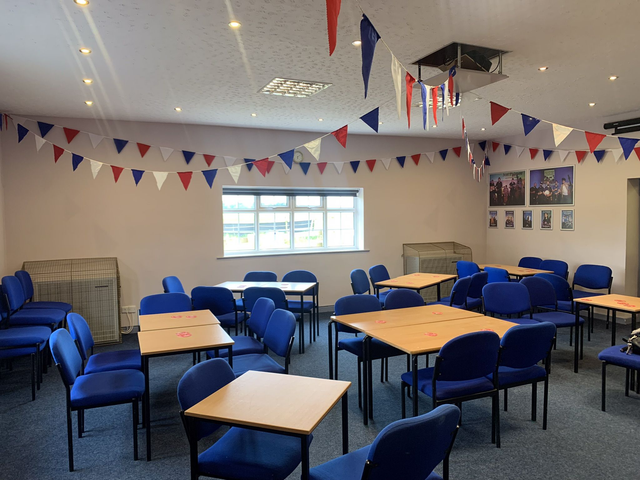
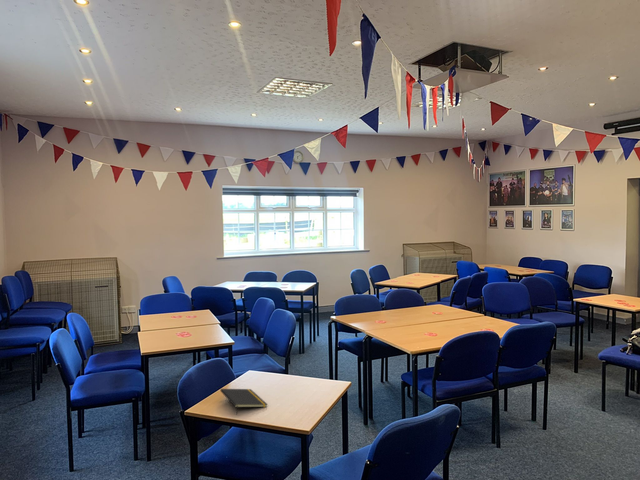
+ notepad (243, 397)
